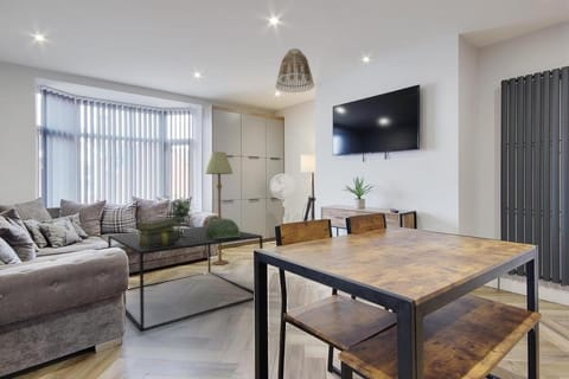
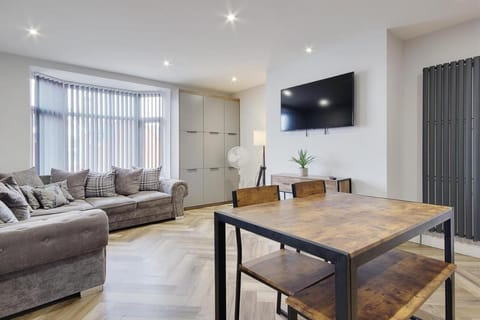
- stack of books (158, 231)
- lamp shade (295, 69)
- floor lamp (219, 207)
- decorative container (222, 227)
- potted plant (178, 216)
- coffee table (187, 276)
